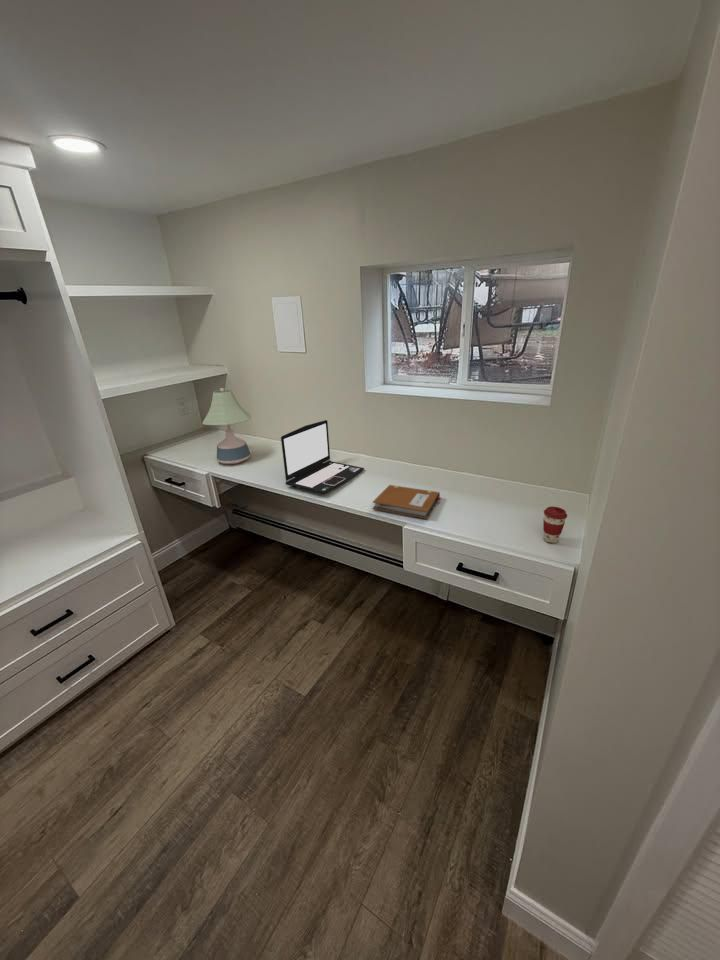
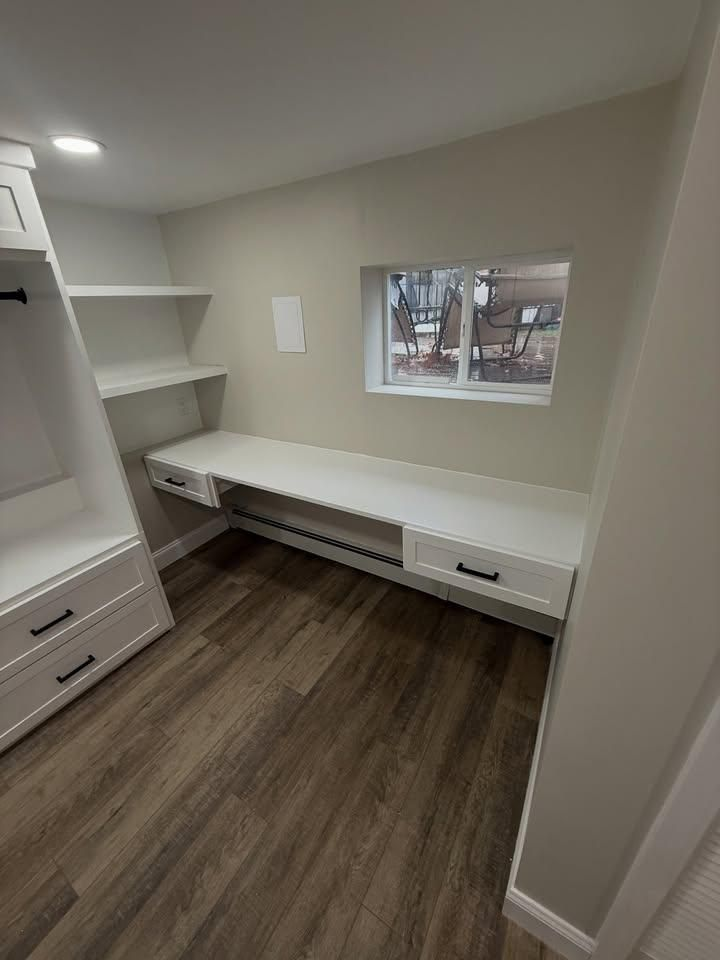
- coffee cup (553, 525)
- notebook (408, 500)
- desk lamp (228, 425)
- laptop (325, 454)
